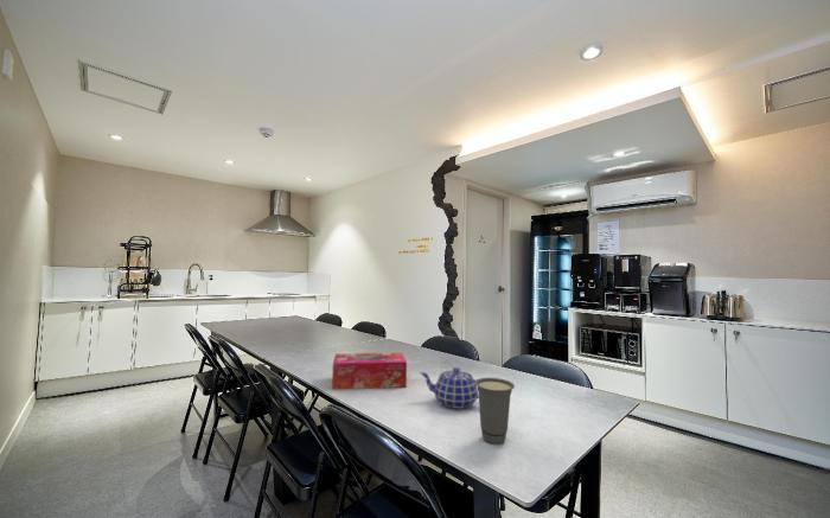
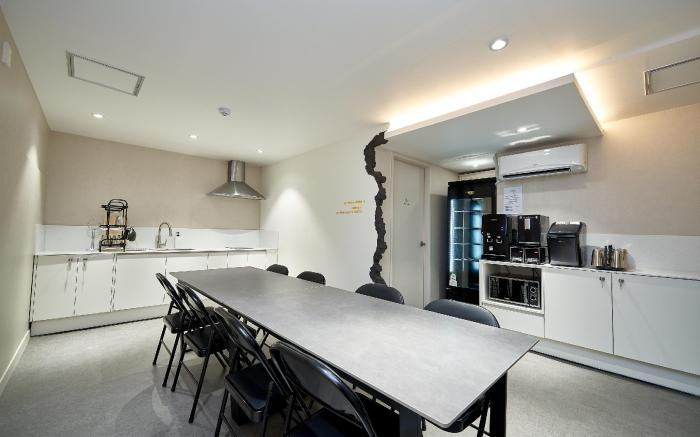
- tissue box (369, 369)
- teapot (453, 385)
- cup (493, 410)
